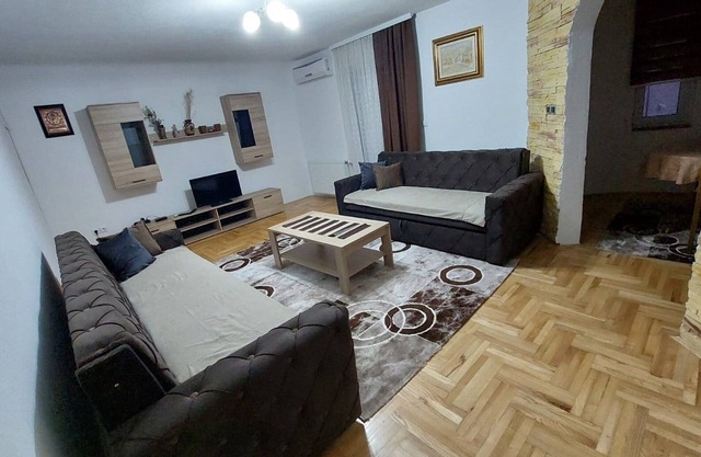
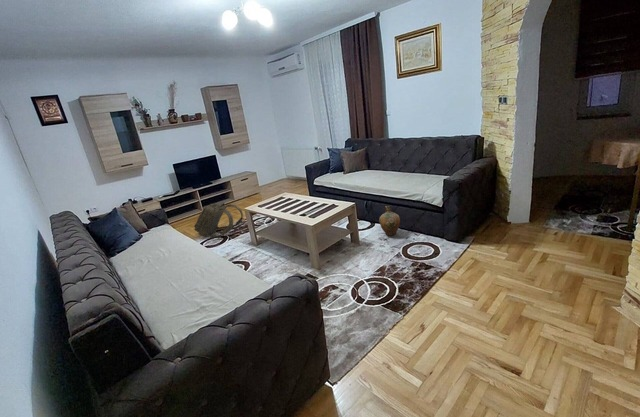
+ ceramic jug (389, 220)
+ backpack (216, 219)
